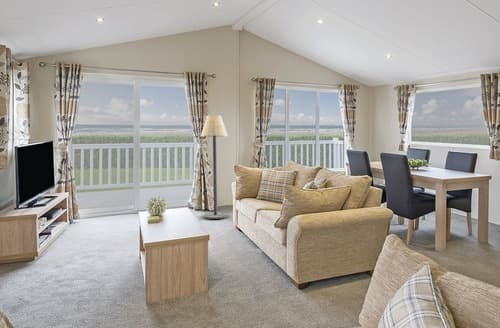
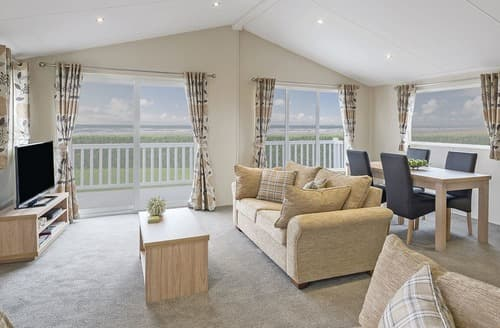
- floor lamp (214, 166)
